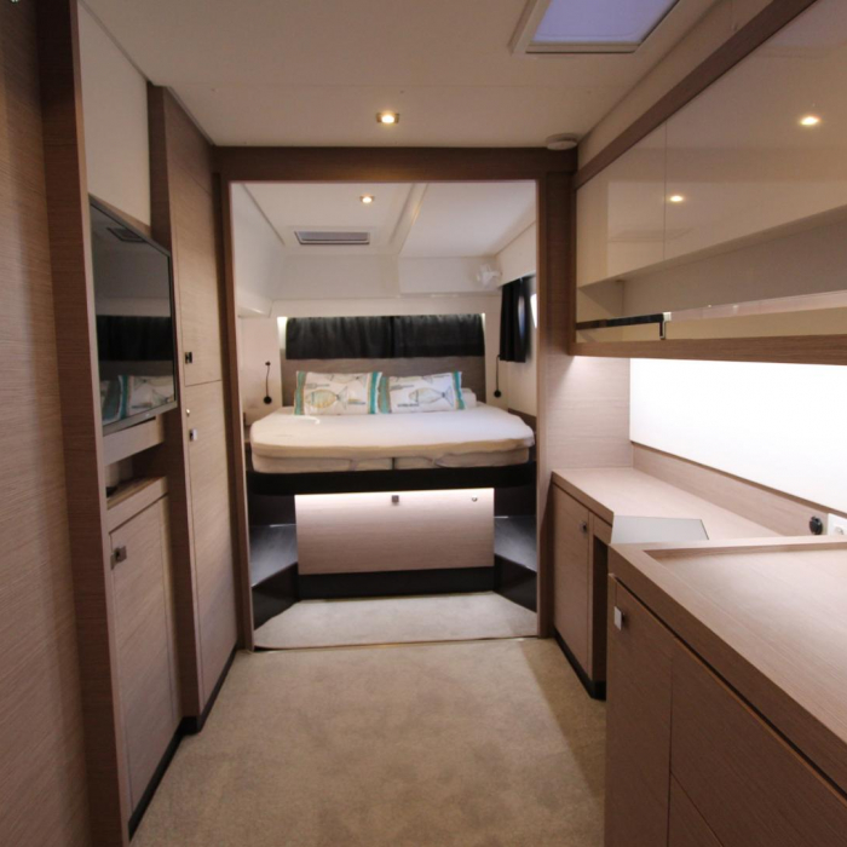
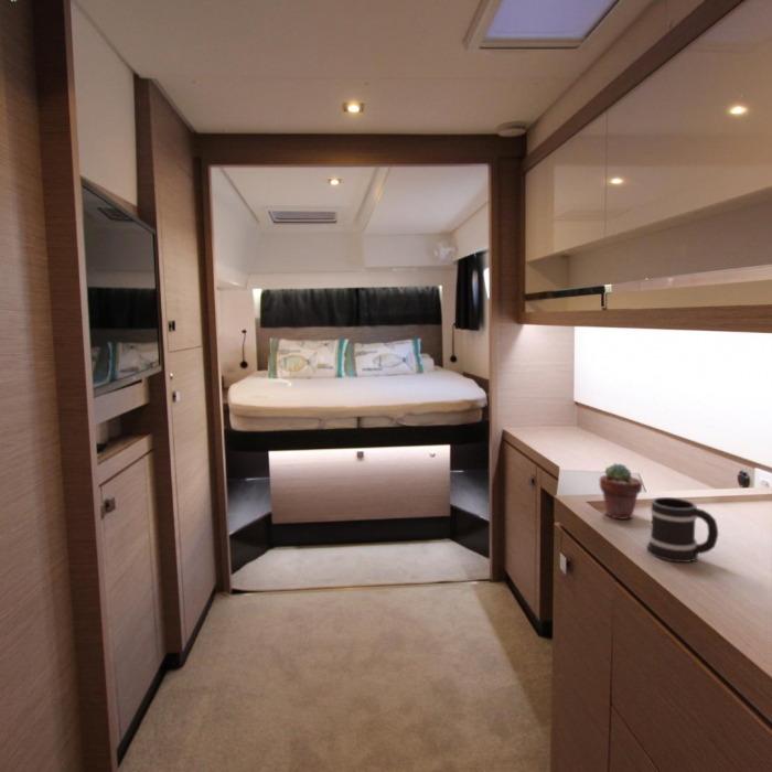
+ mug (682, 529)
+ potted succulent (620, 489)
